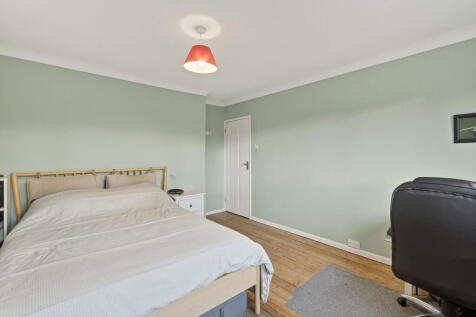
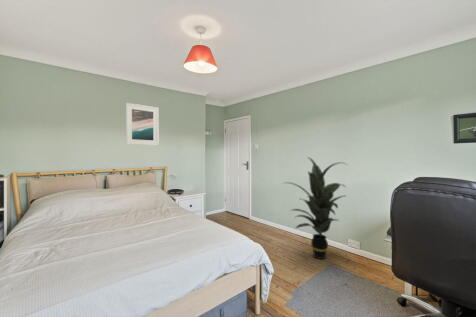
+ indoor plant (317, 205)
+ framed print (142, 125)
